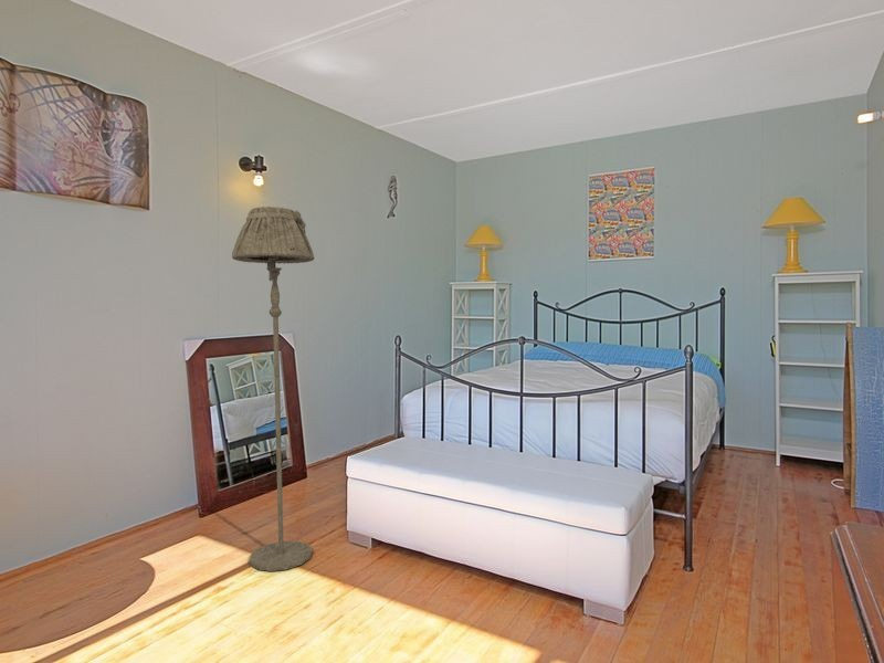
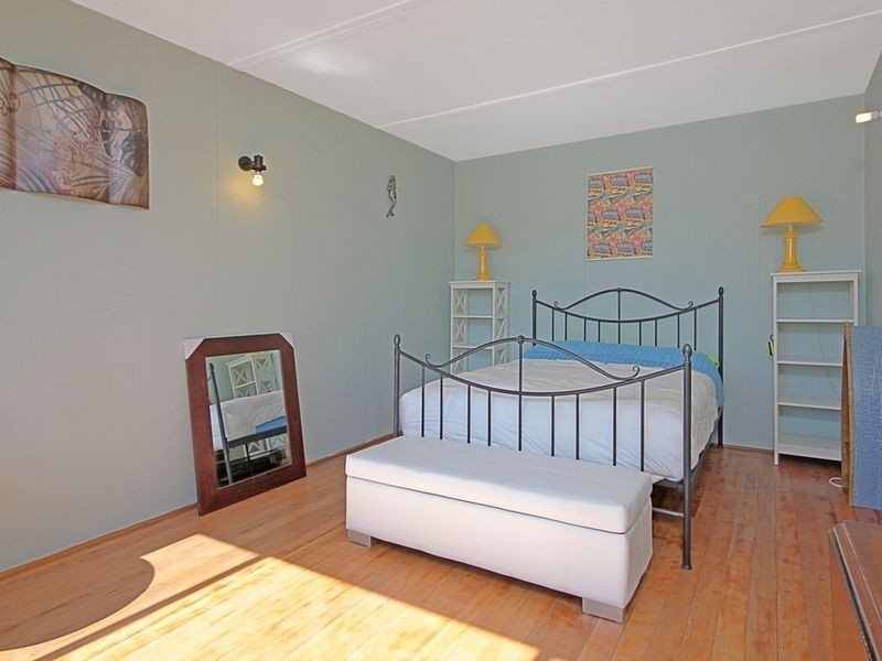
- floor lamp (276, 385)
